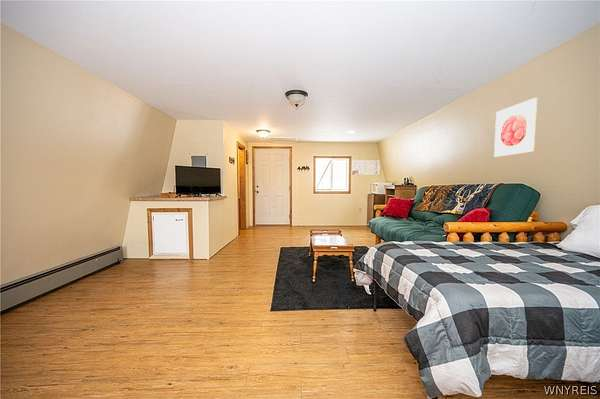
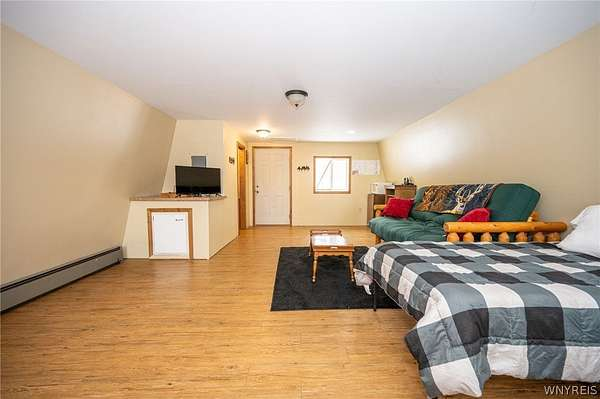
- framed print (513, 130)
